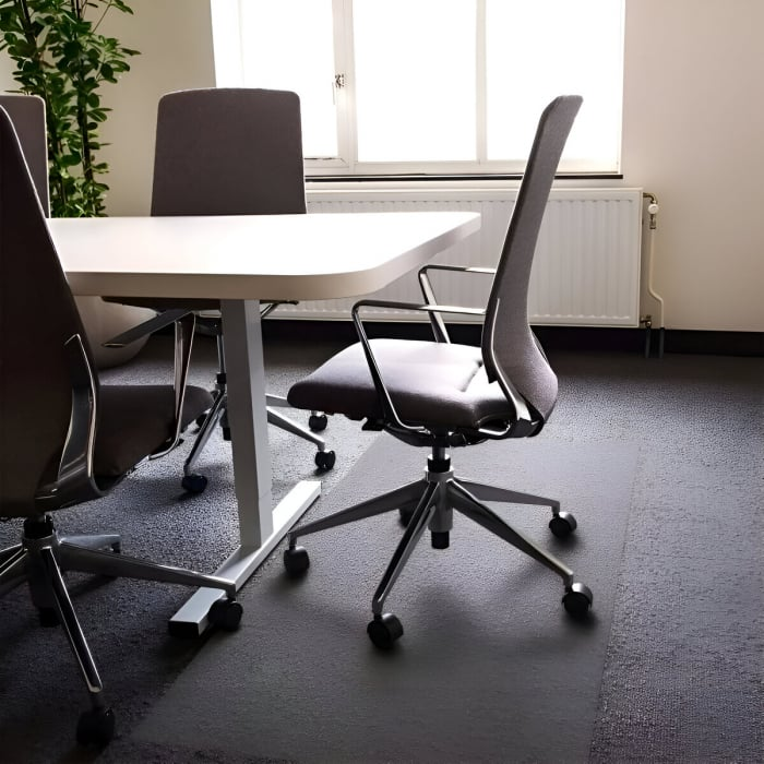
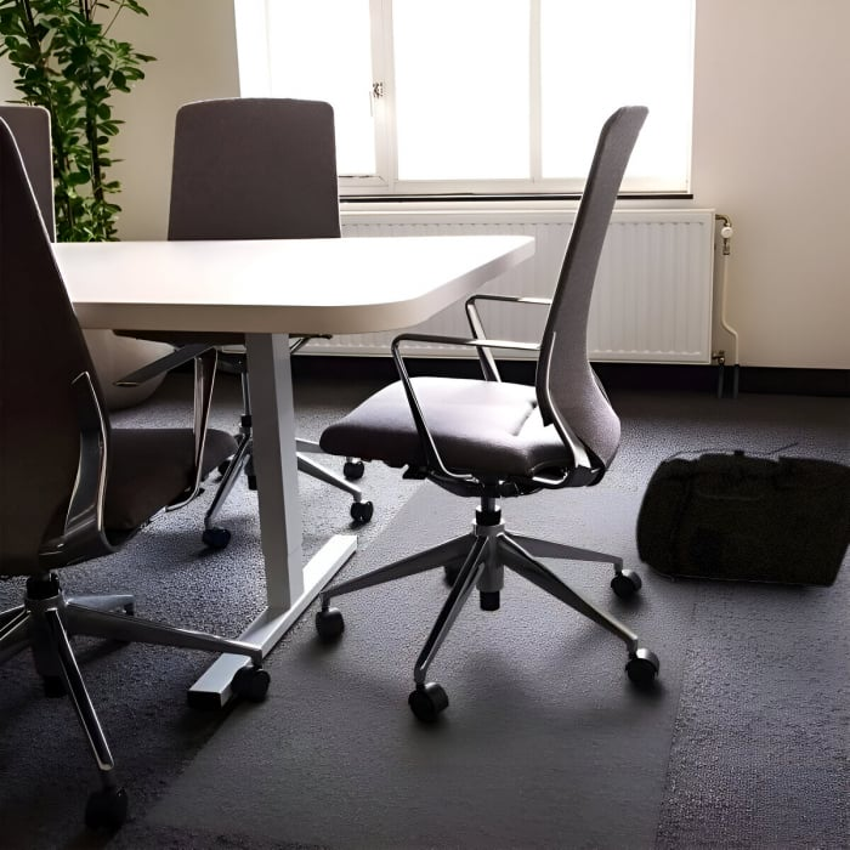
+ backpack (744, 508)
